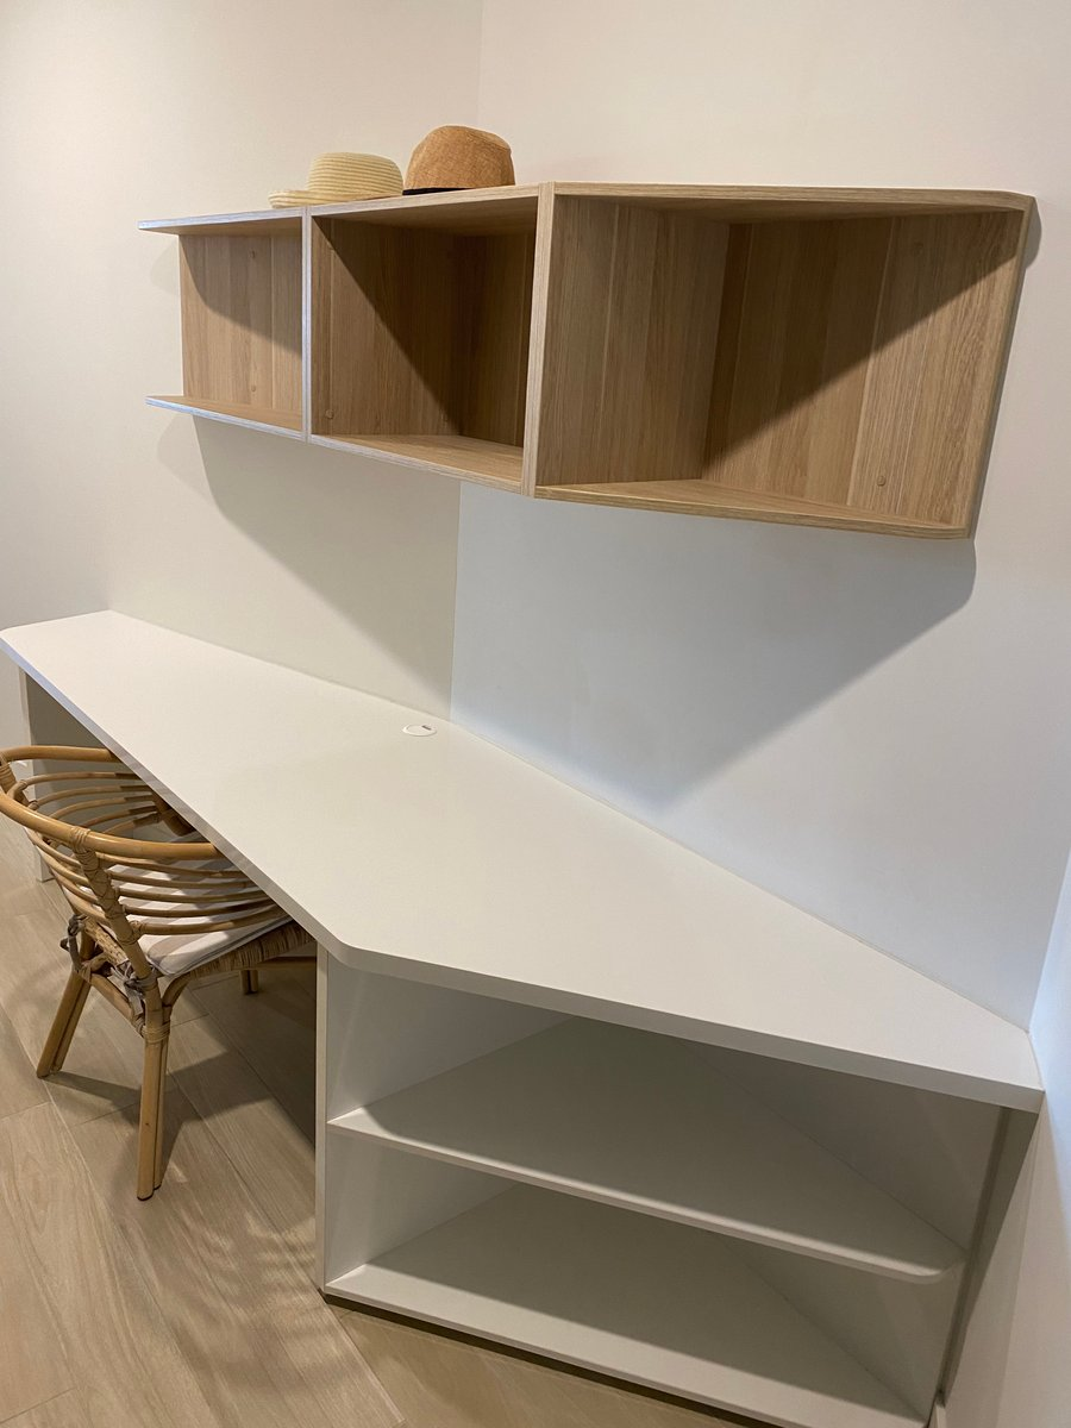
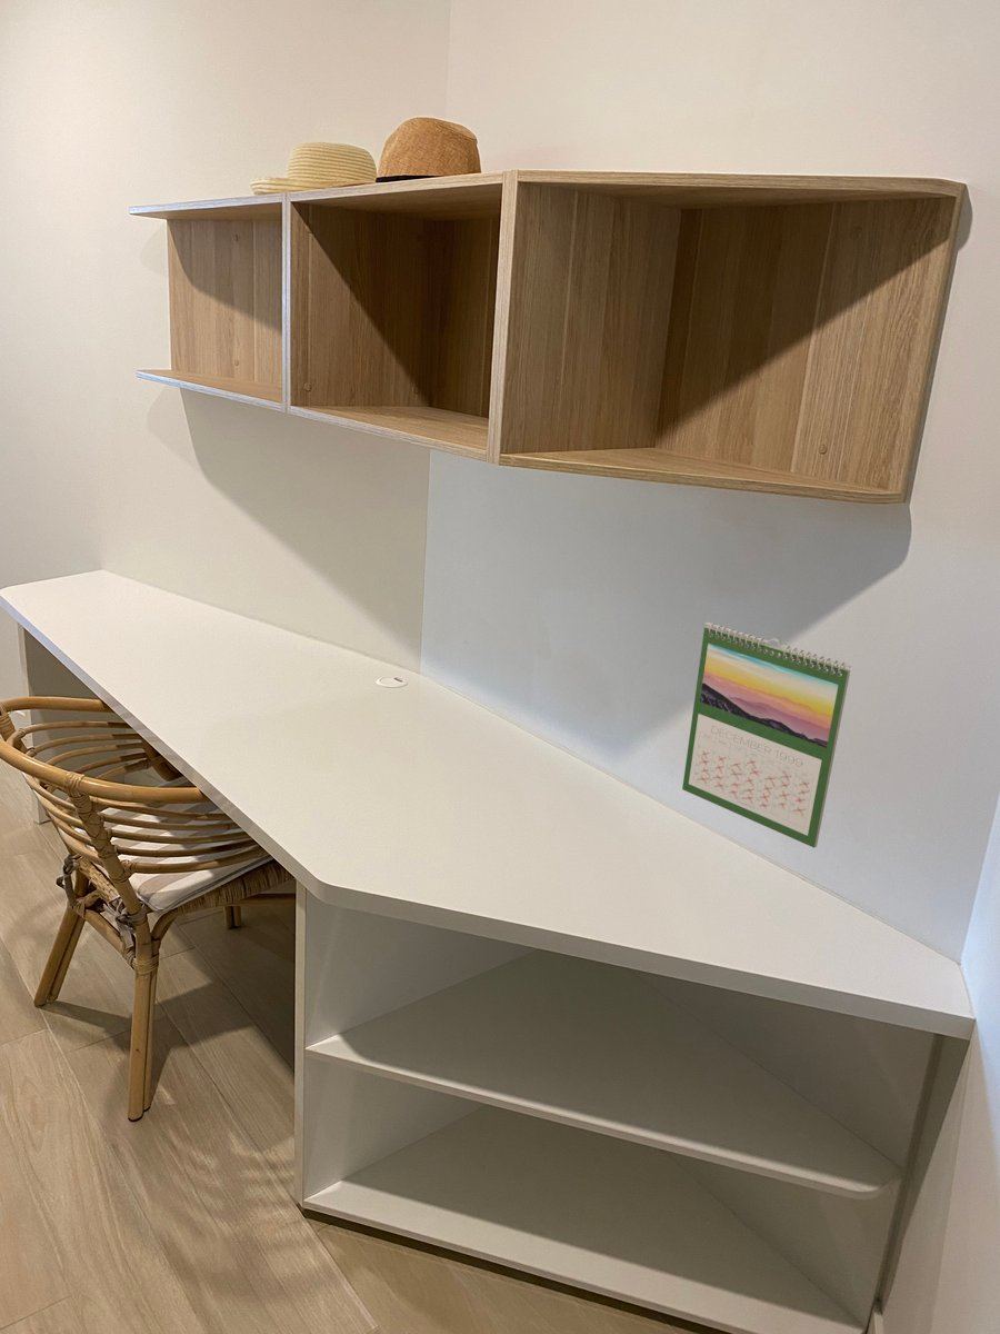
+ calendar (760, 730)
